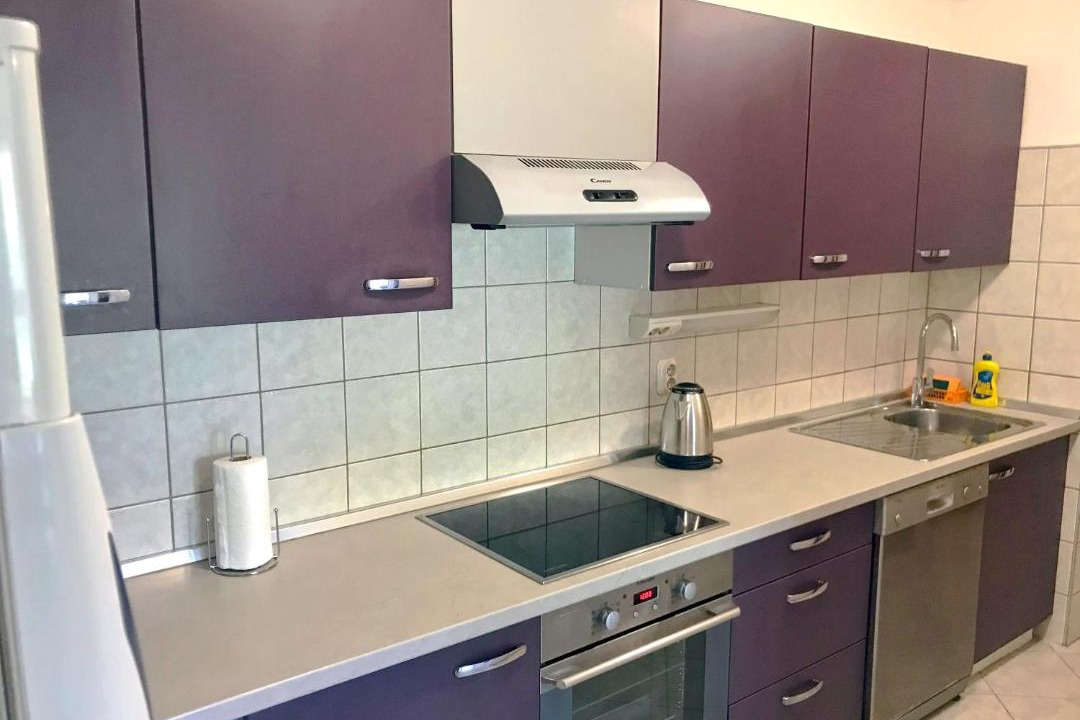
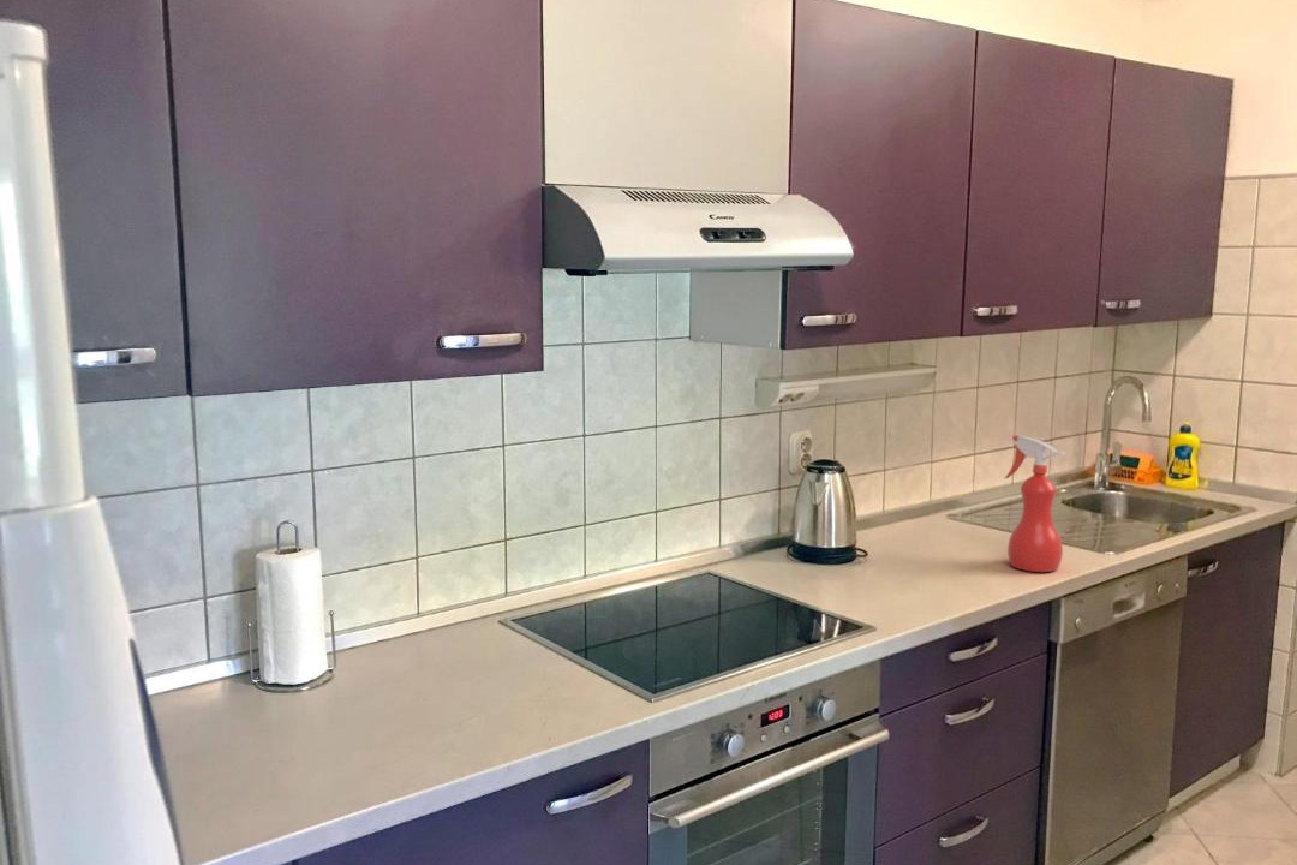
+ spray bottle (1032, 501)
